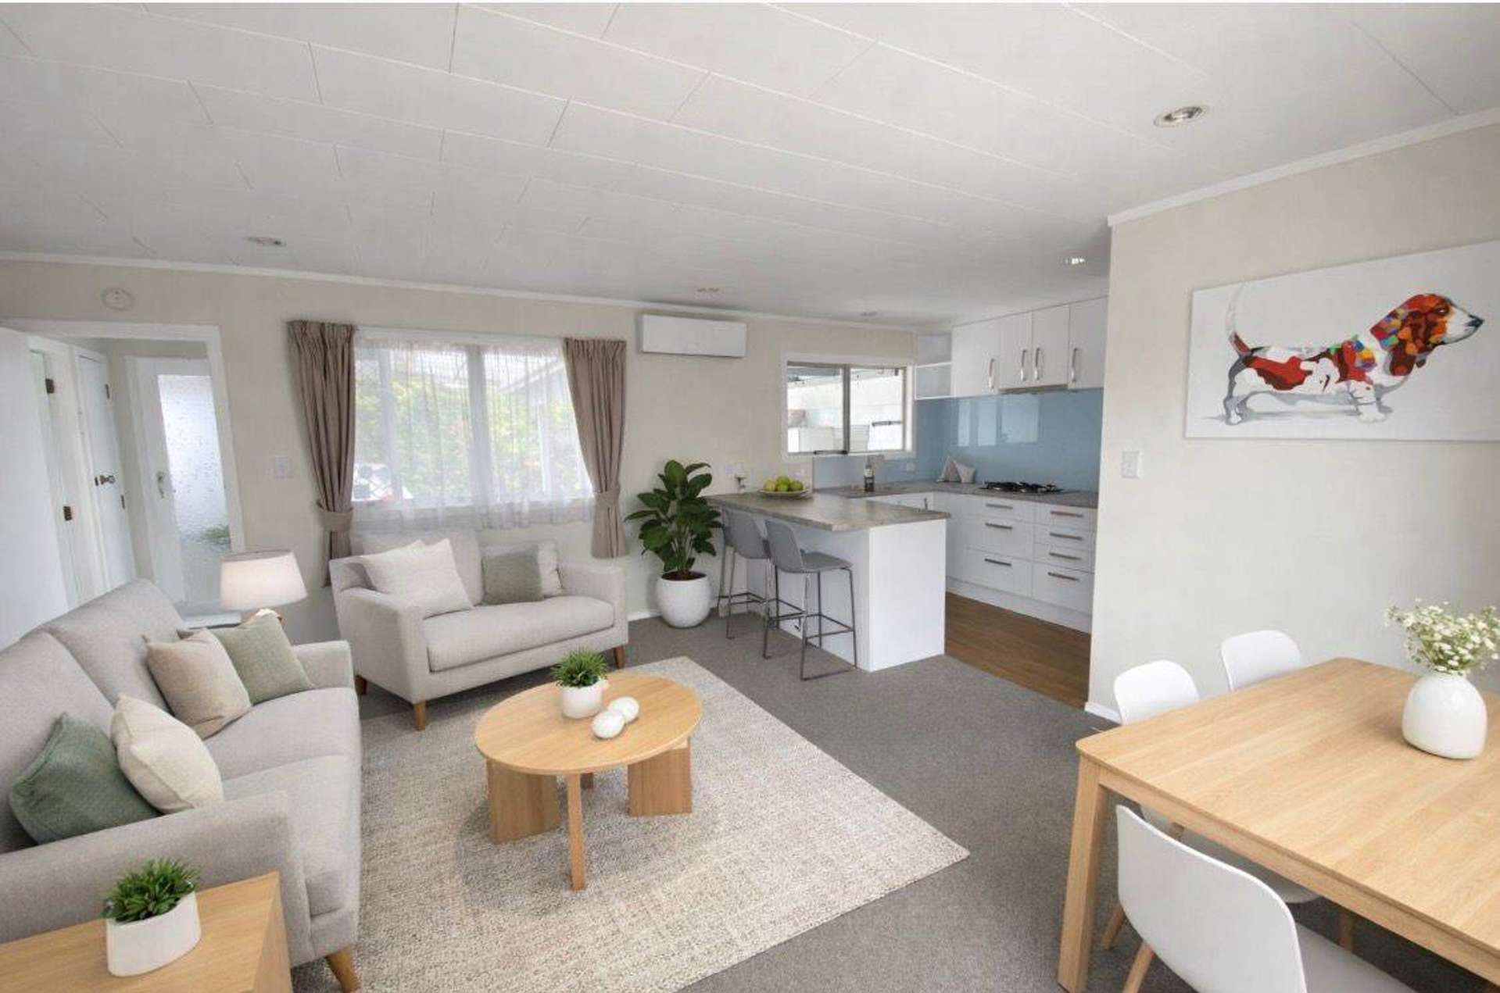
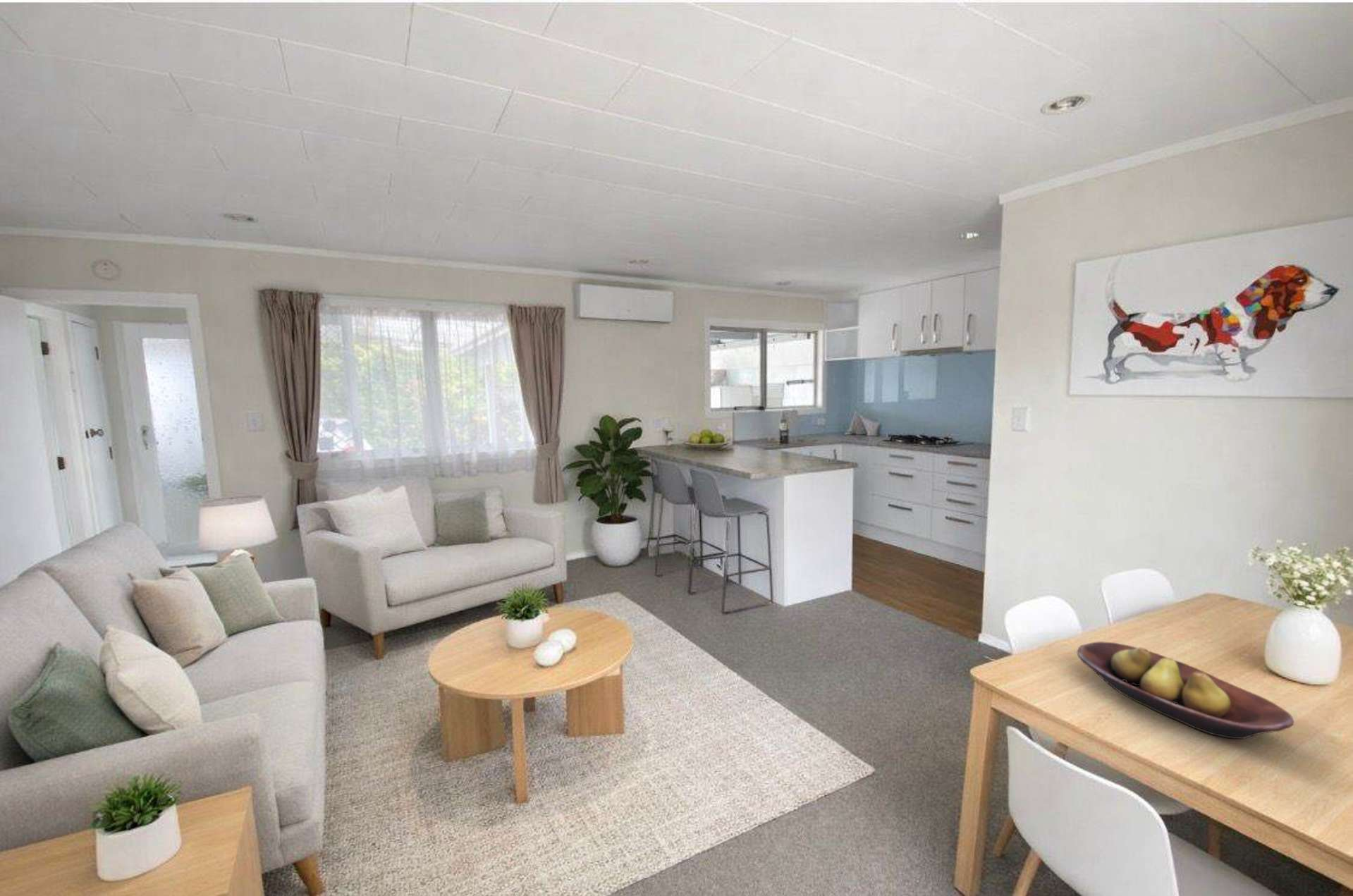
+ fruit bowl (1171, 682)
